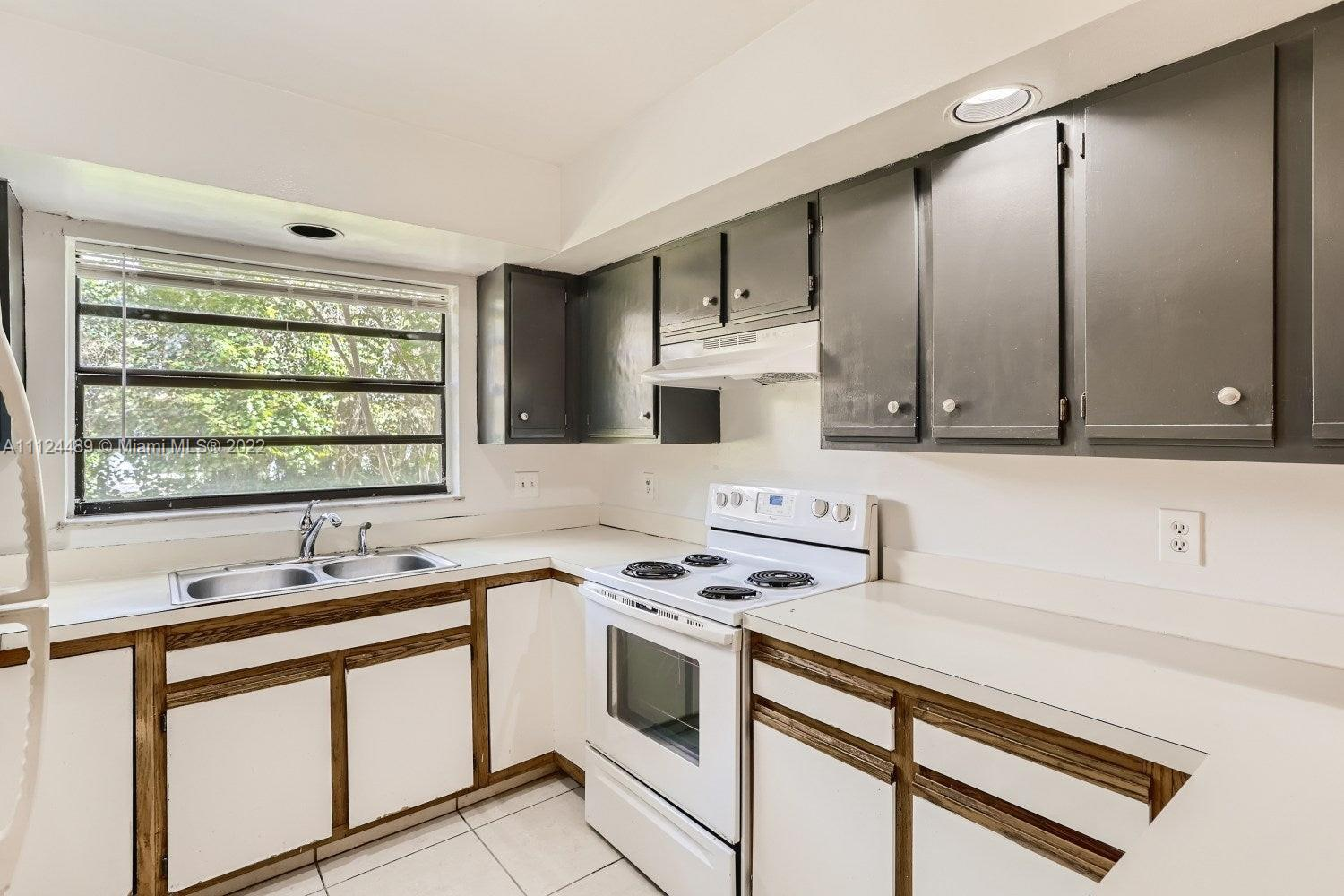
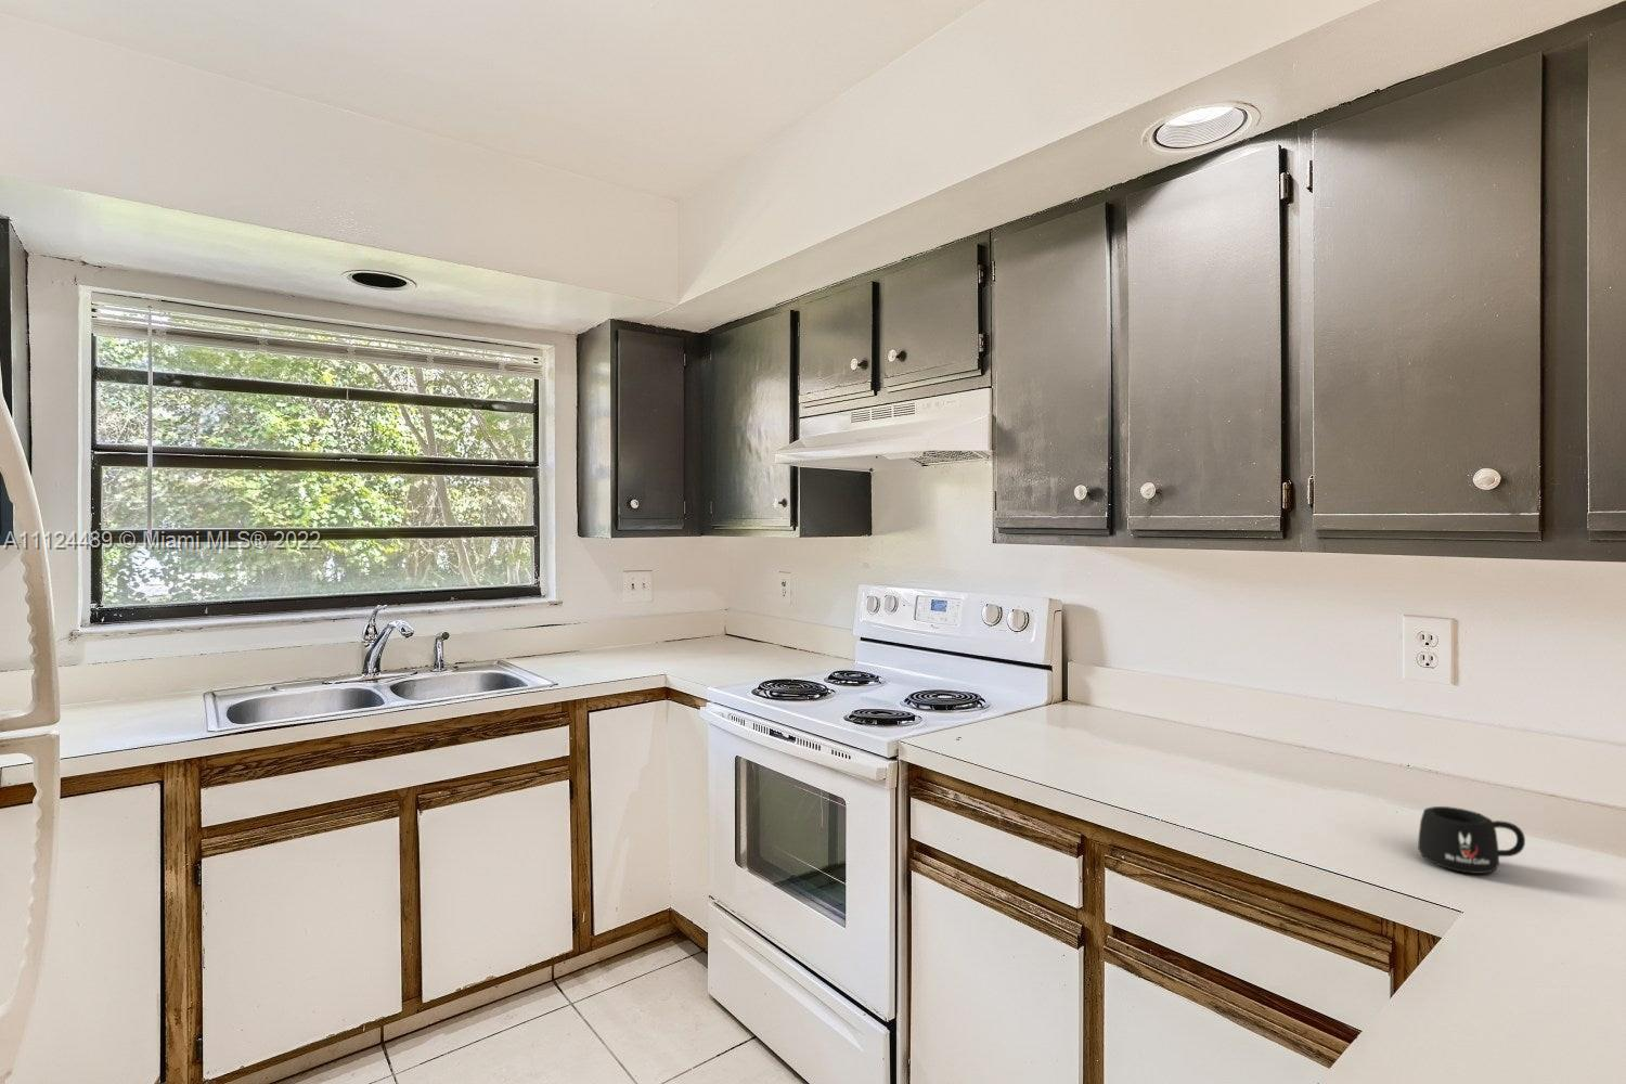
+ mug (1471, 840)
